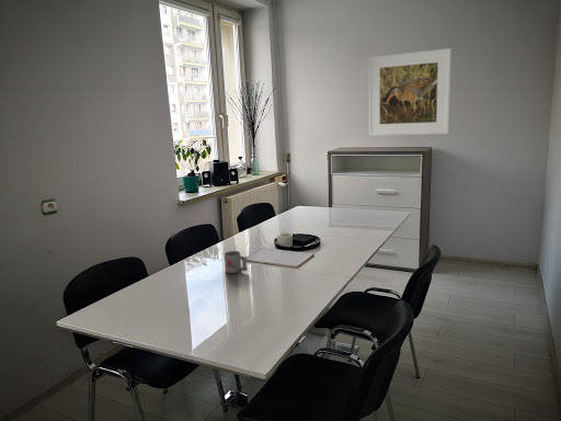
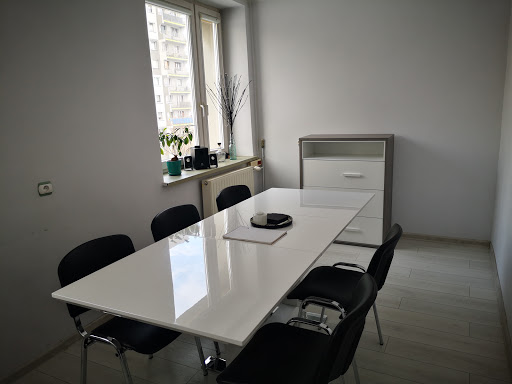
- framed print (408, 94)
- mug (236, 262)
